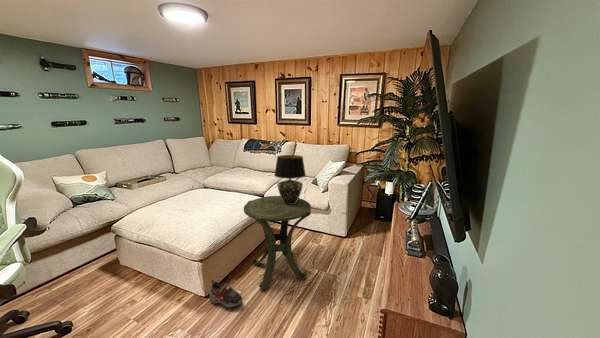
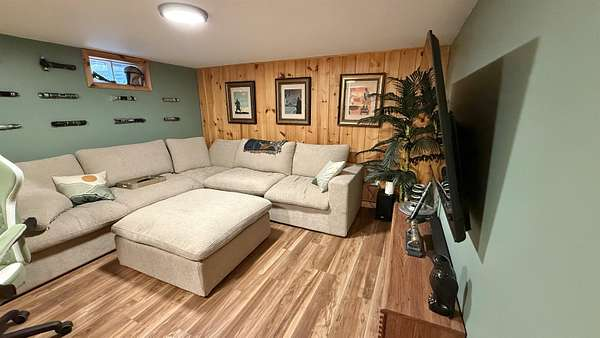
- side table (278, 239)
- table lamp (290, 179)
- shoe (225, 292)
